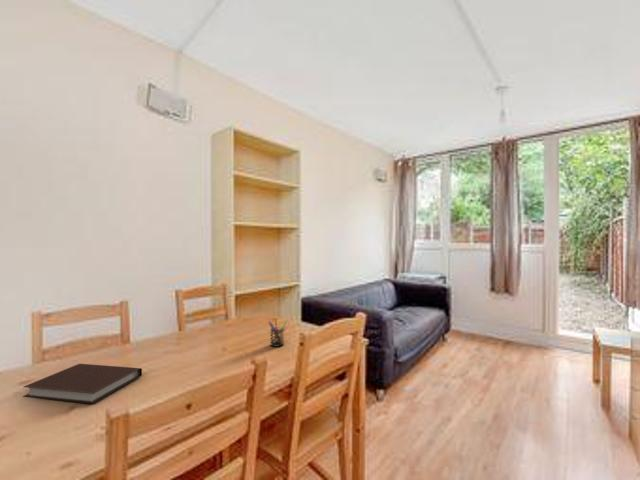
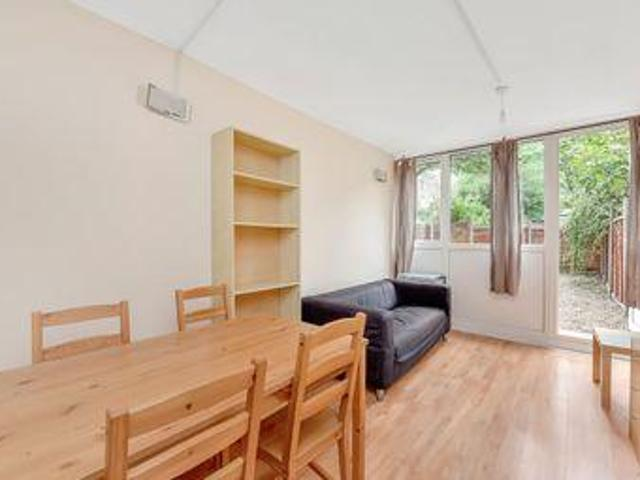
- pen holder (278, 331)
- notebook (86, 380)
